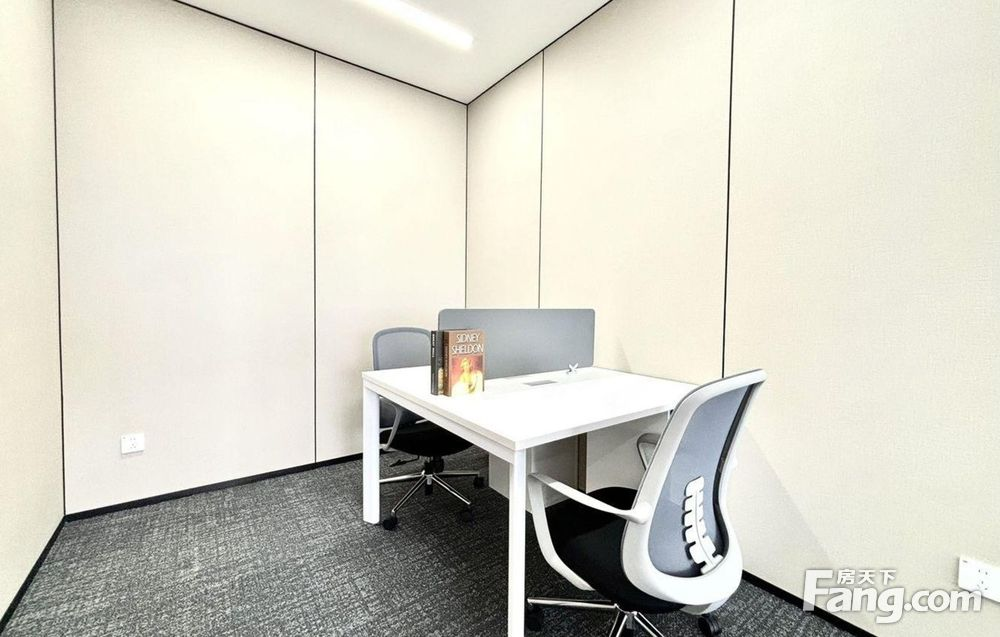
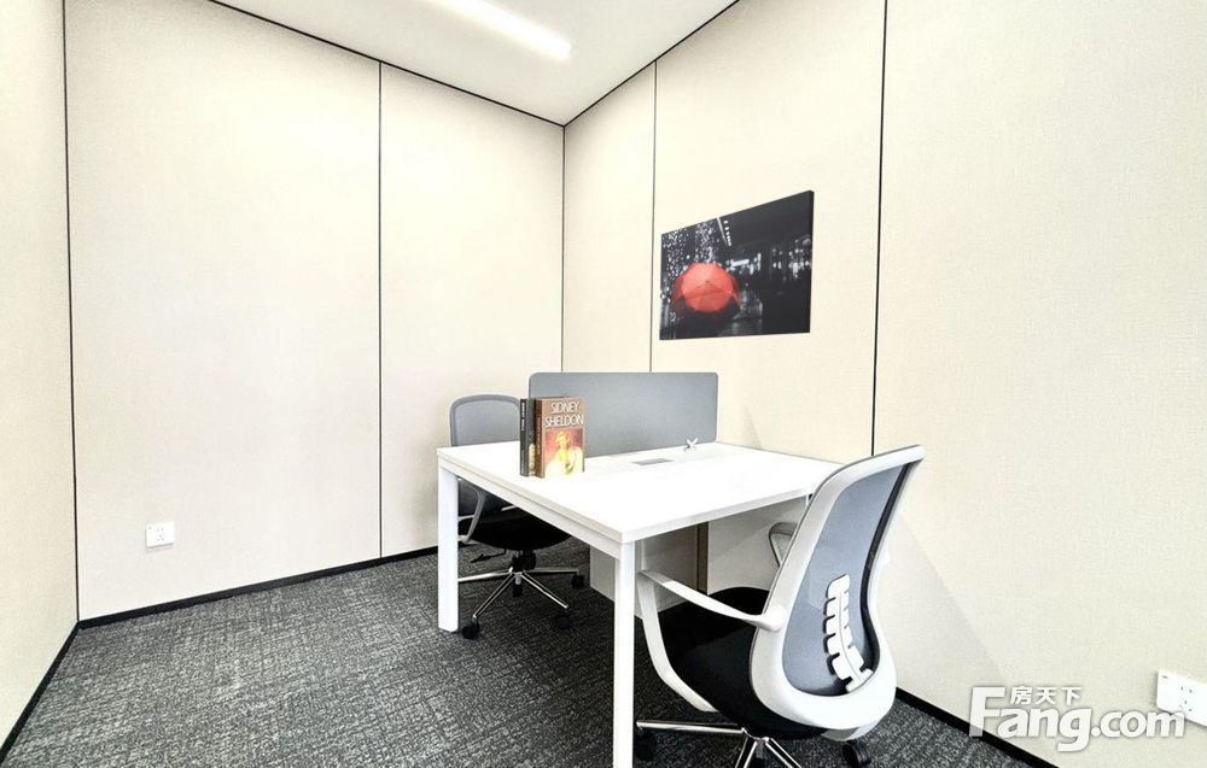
+ wall art (725, 276)
